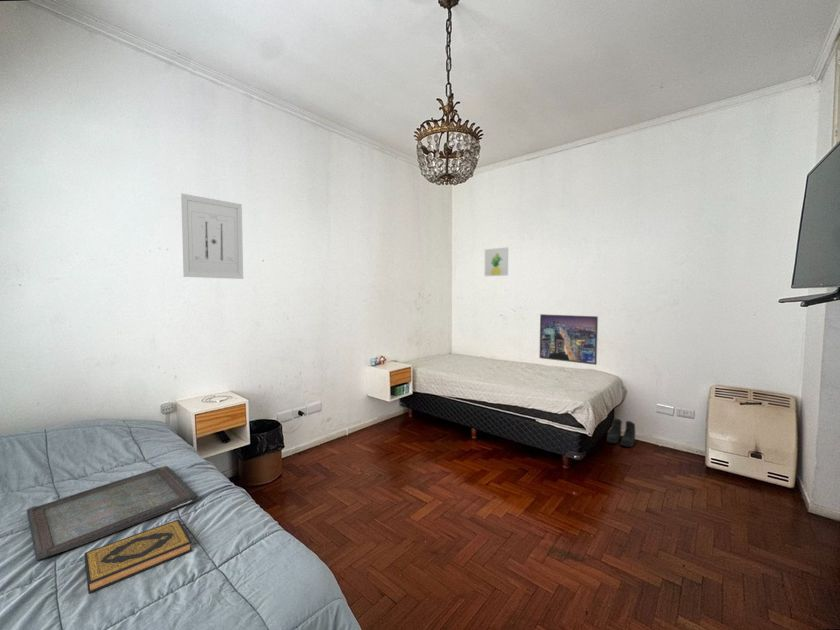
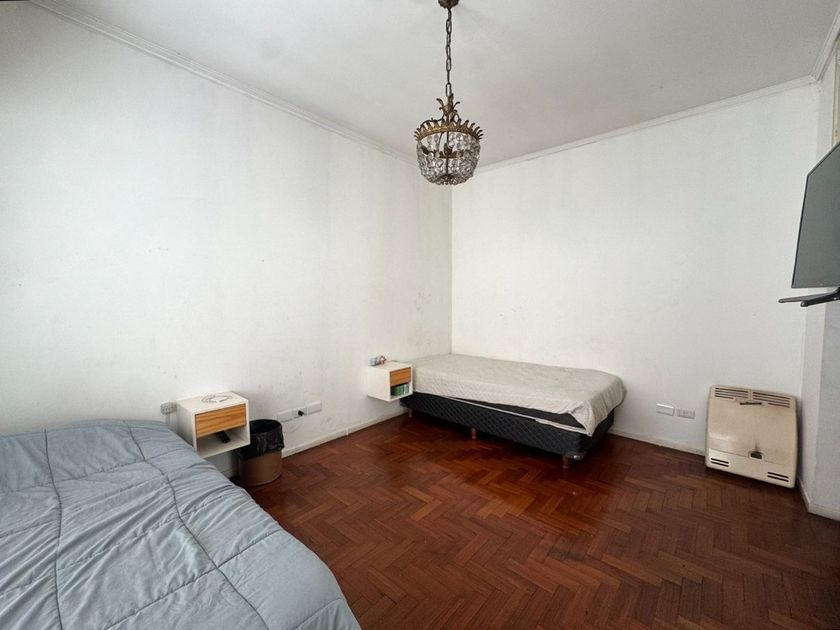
- boots (620, 431)
- serving tray (115, 503)
- wall art (214, 238)
- wall art (496, 262)
- hardback book (139, 551)
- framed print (567, 338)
